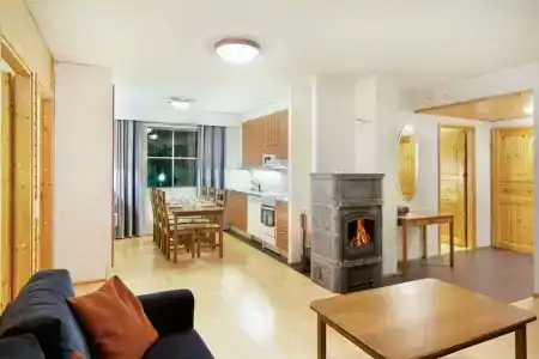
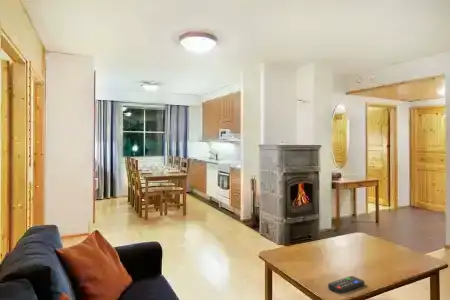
+ remote control (346, 283)
